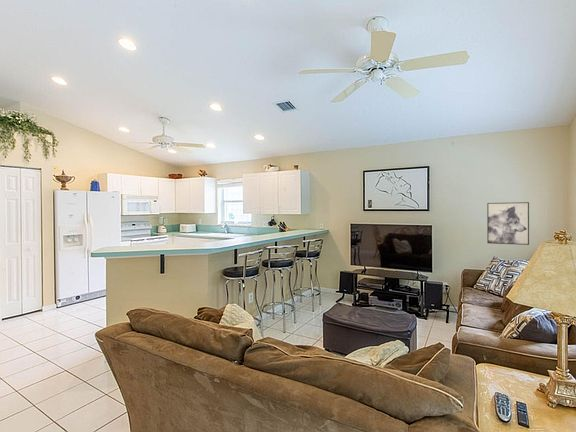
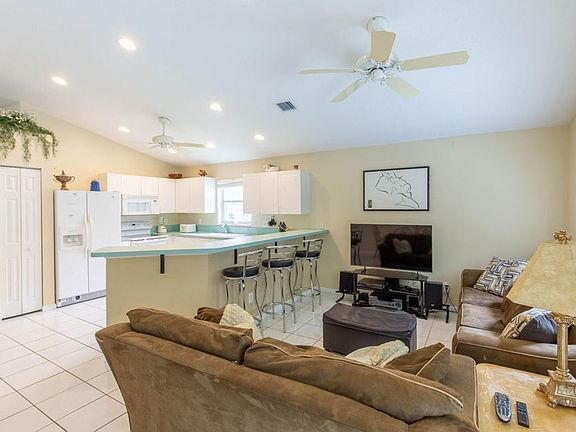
- wall art (507, 223)
